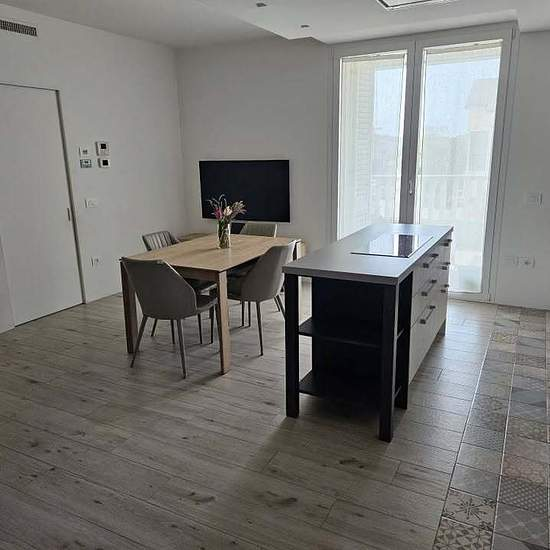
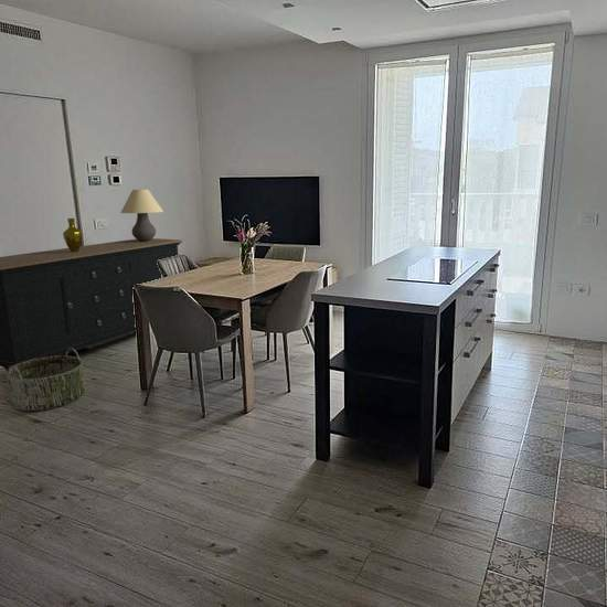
+ sideboard (92, 299)
+ table lamp (142, 215)
+ basket (46, 376)
+ vase (73, 234)
